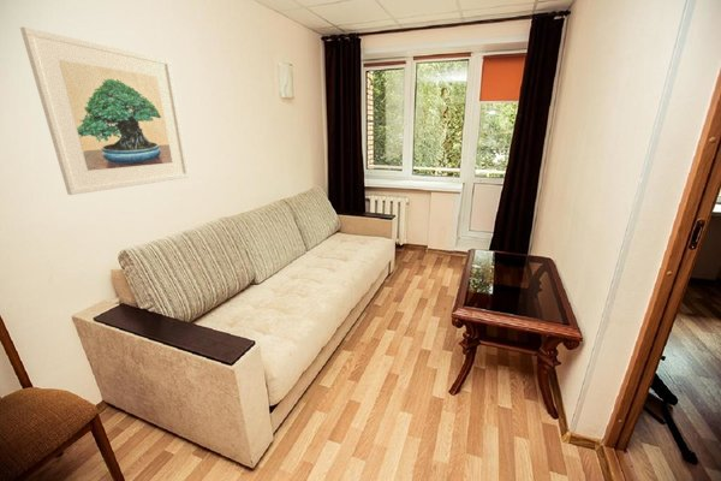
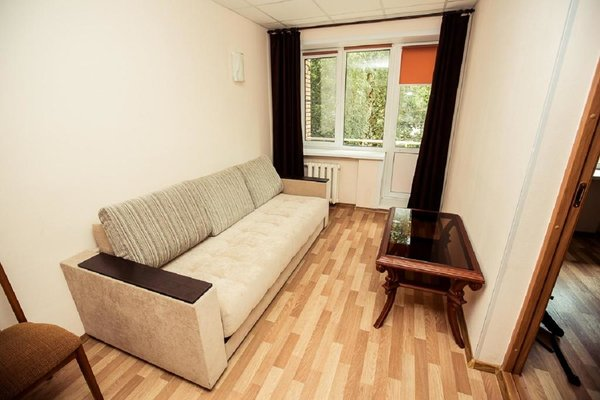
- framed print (124, 119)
